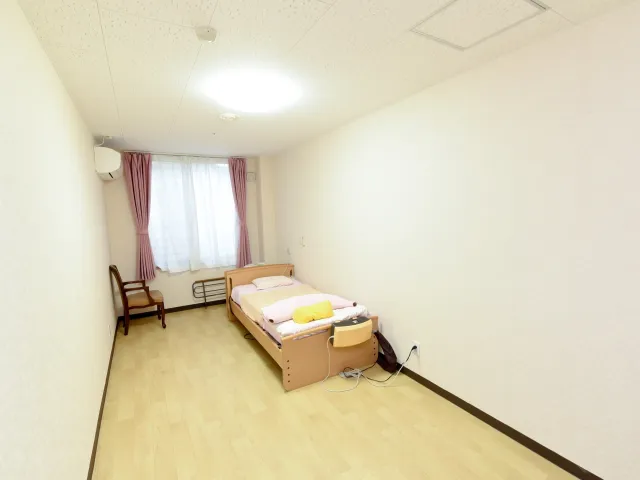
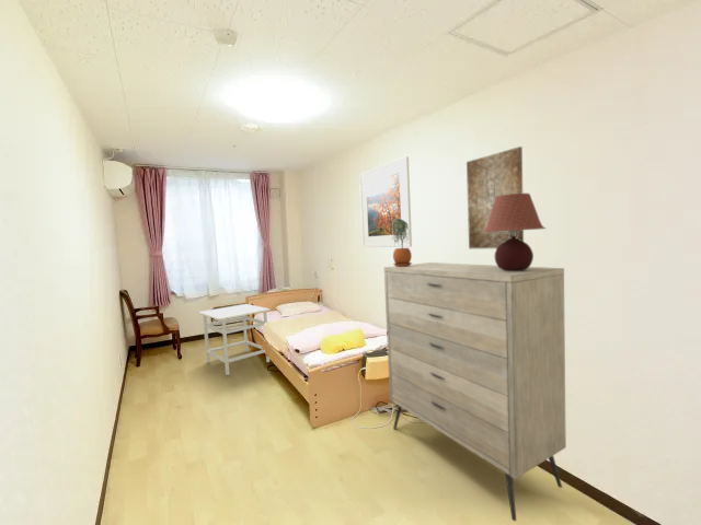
+ table lamp (513, 232)
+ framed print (382, 207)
+ dresser (462, 362)
+ potted plant (401, 242)
+ nightstand (234, 331)
+ wall art (493, 201)
